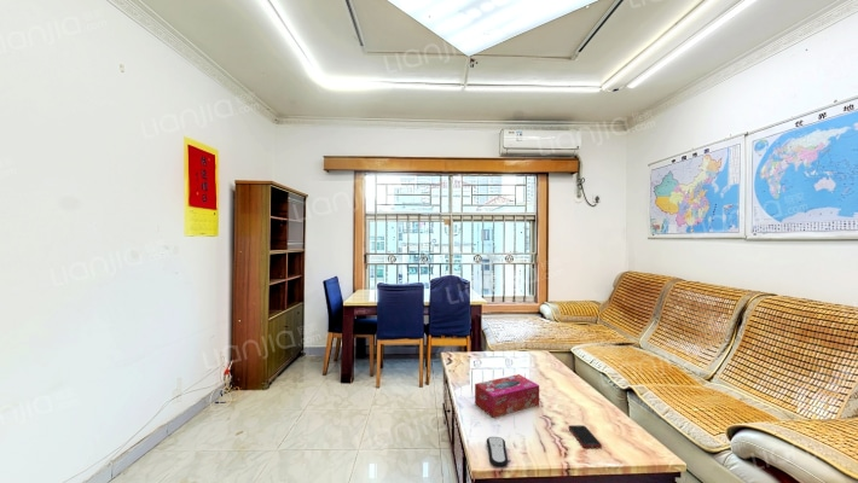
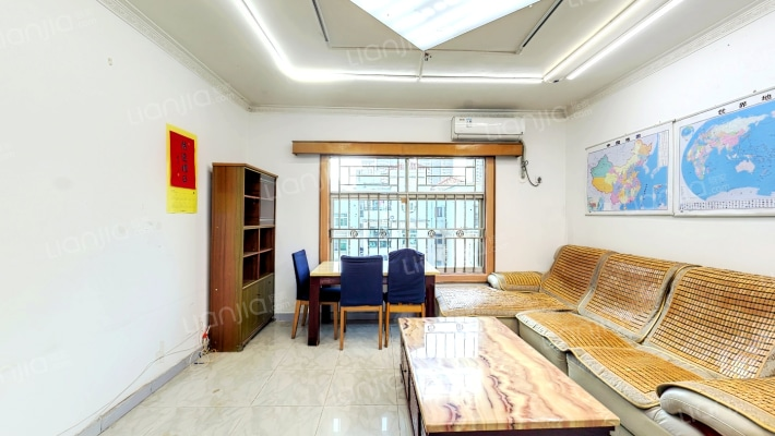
- tissue box (506, 394)
- cell phone (584, 436)
- remote control (497, 450)
